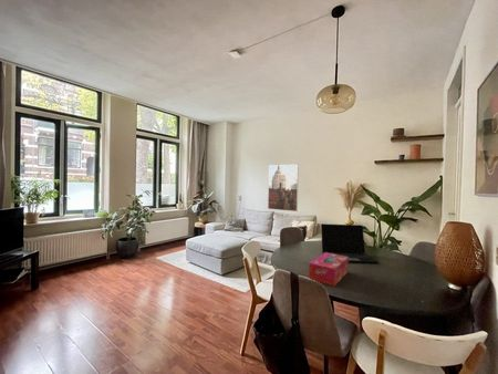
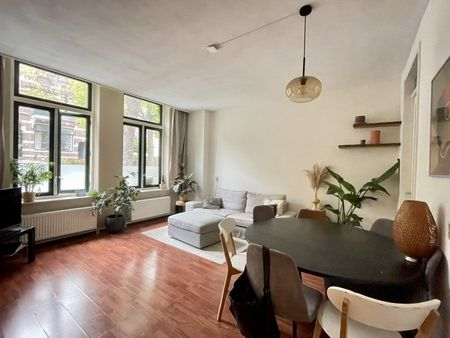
- tissue box (329, 267)
- laptop (346, 241)
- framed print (282, 187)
